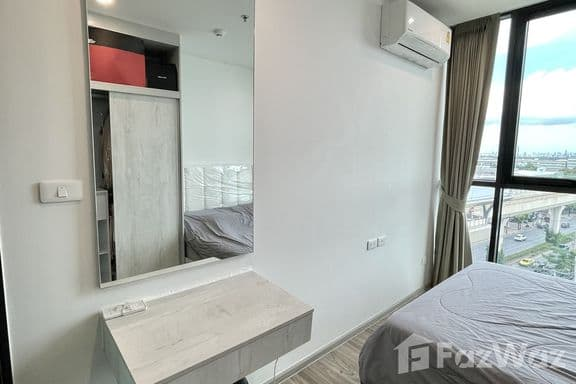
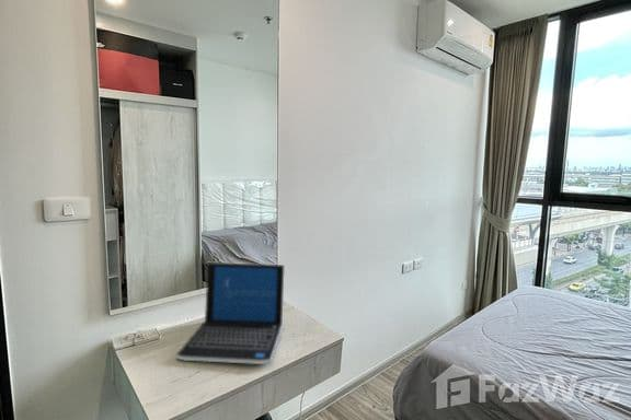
+ laptop (236, 306)
